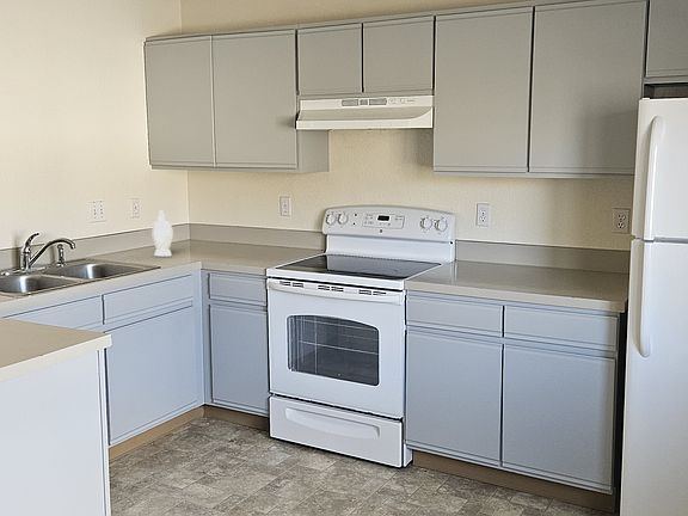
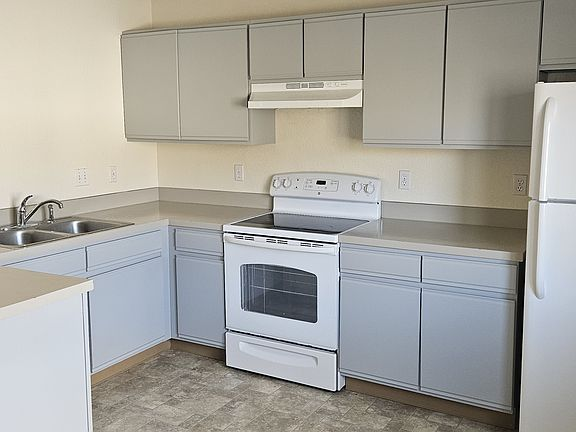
- soap bottle (162, 233)
